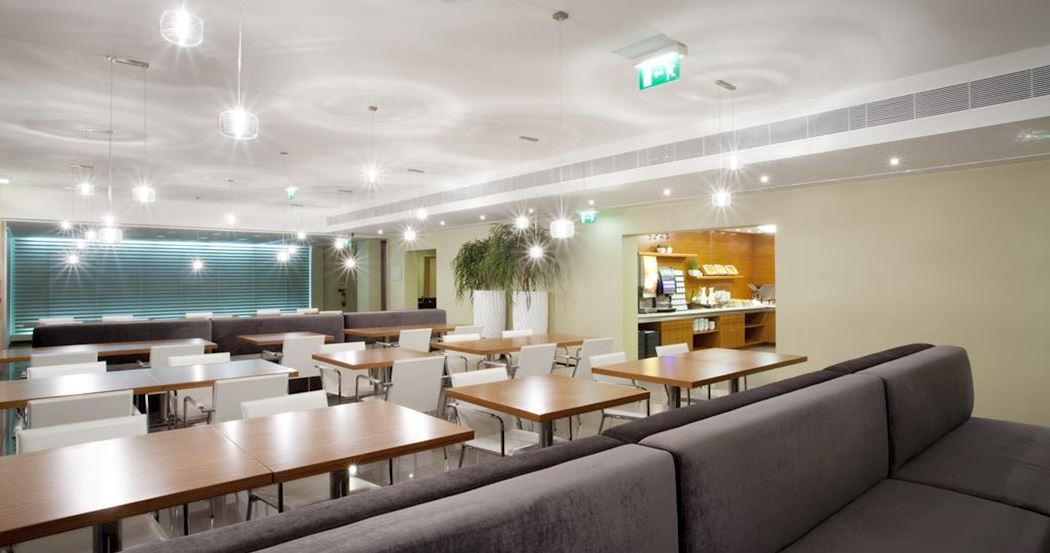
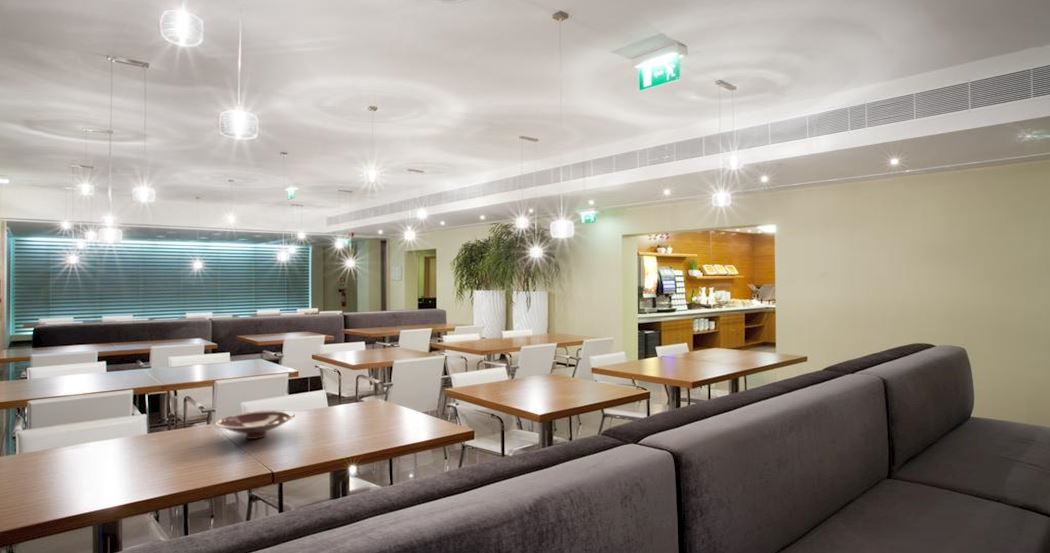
+ bowl (256, 427)
